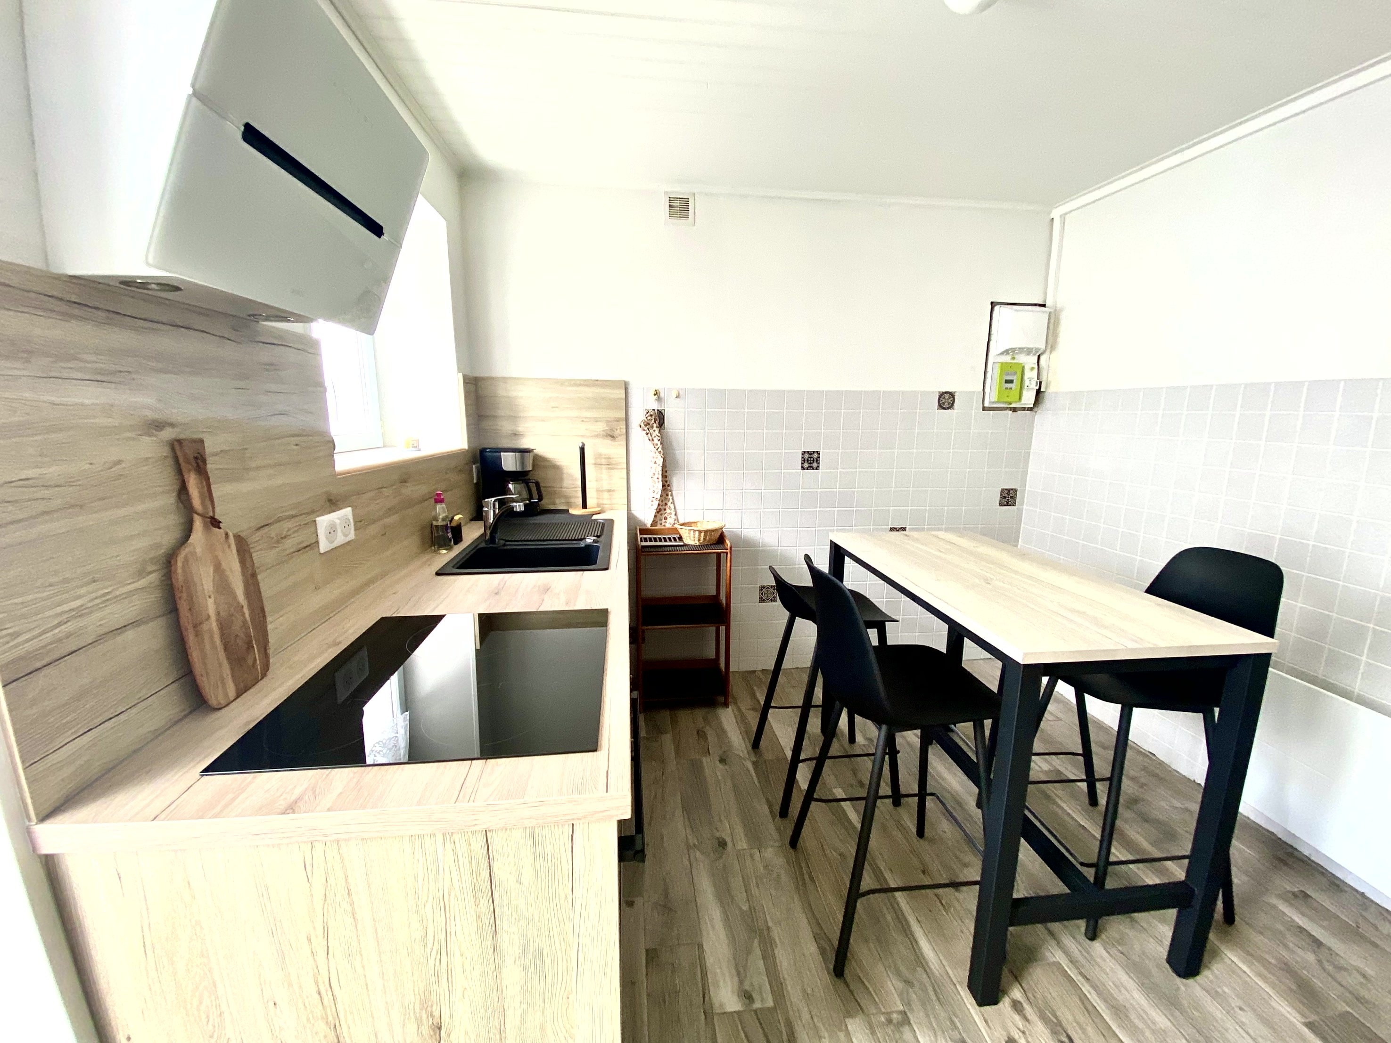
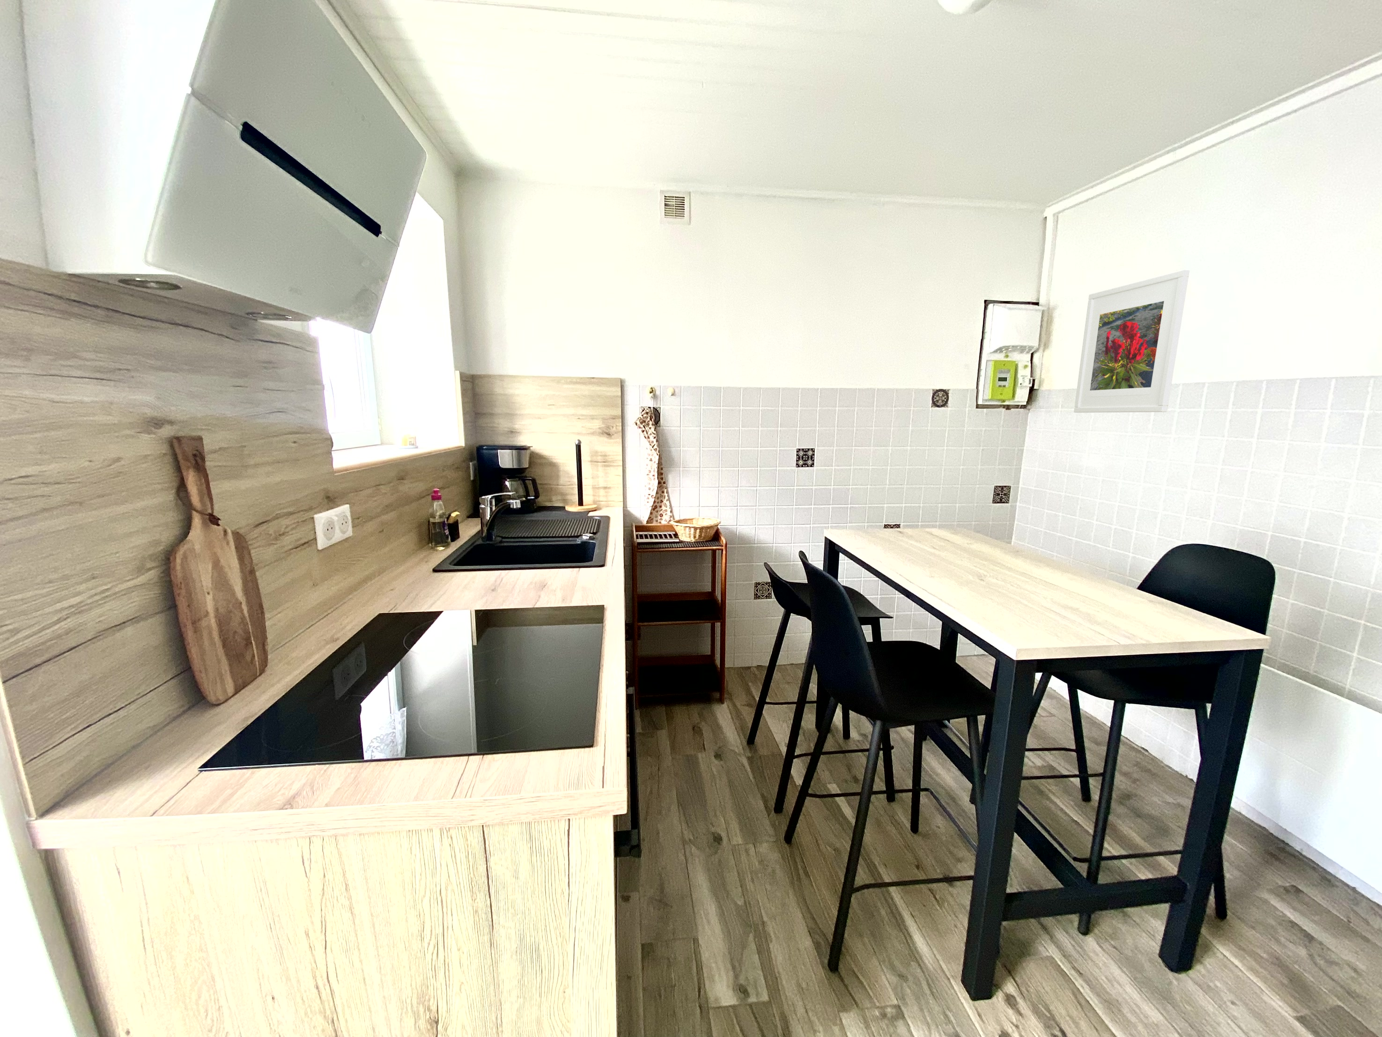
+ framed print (1125, 349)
